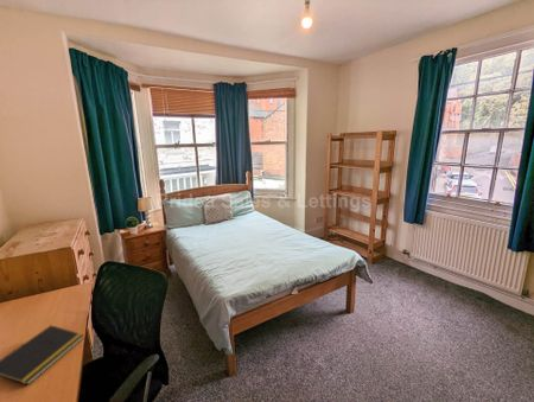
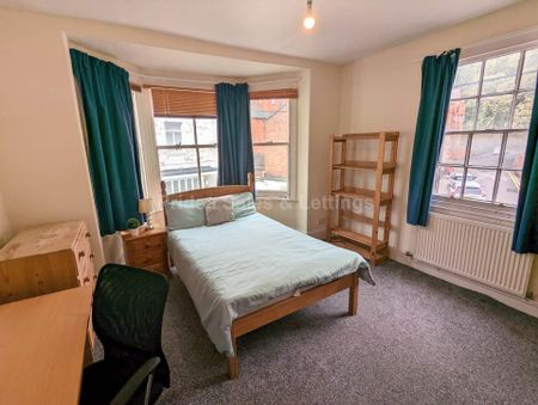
- notepad (40, 351)
